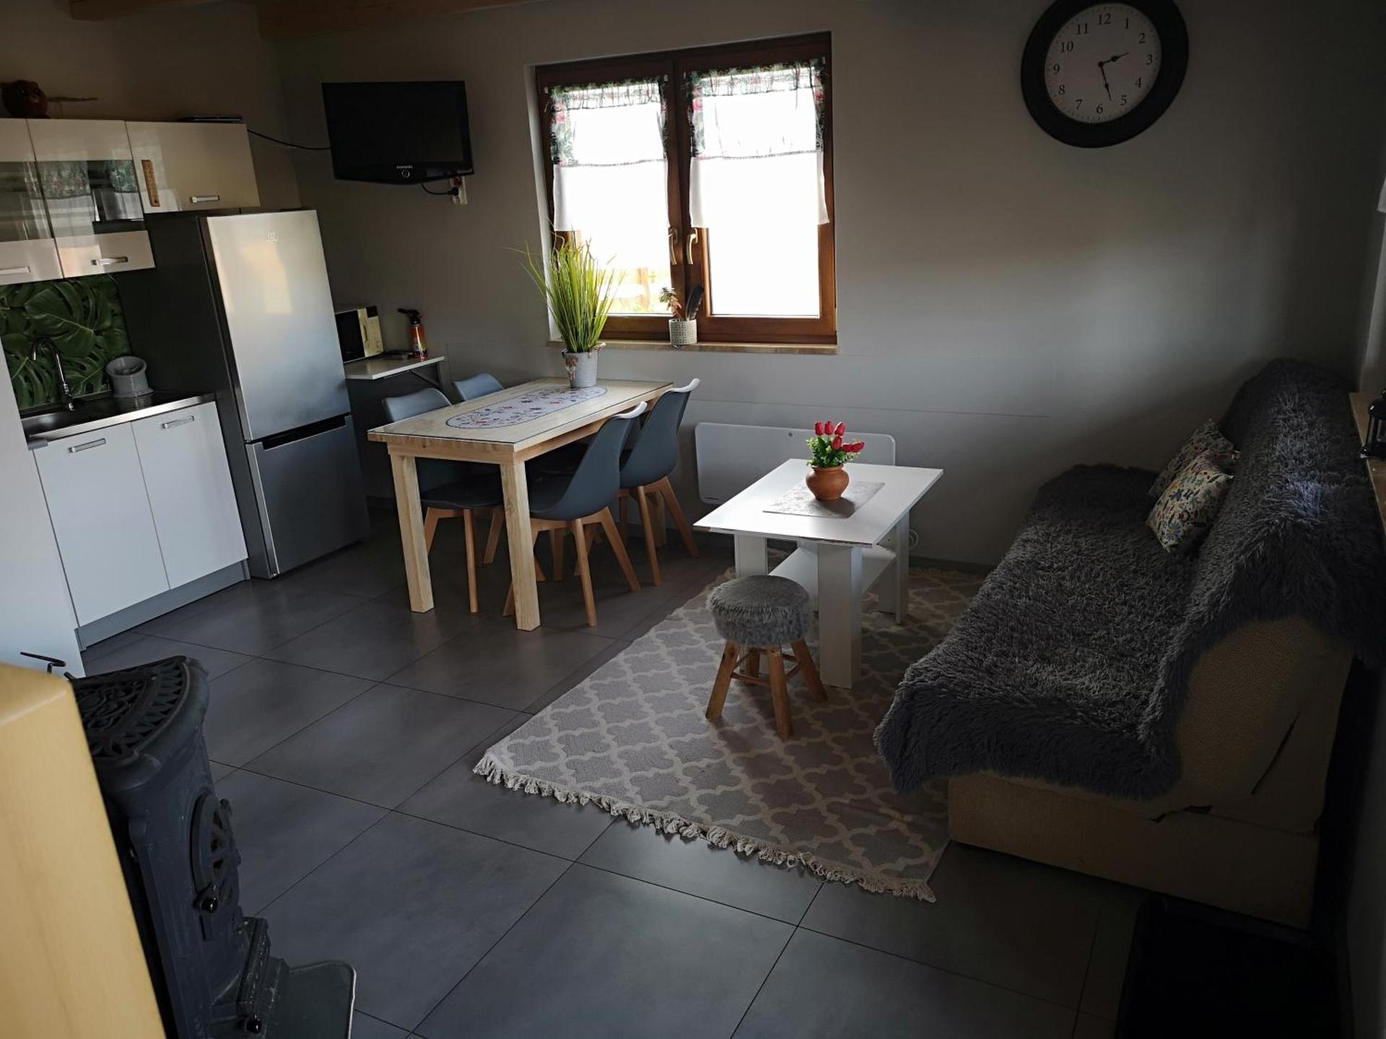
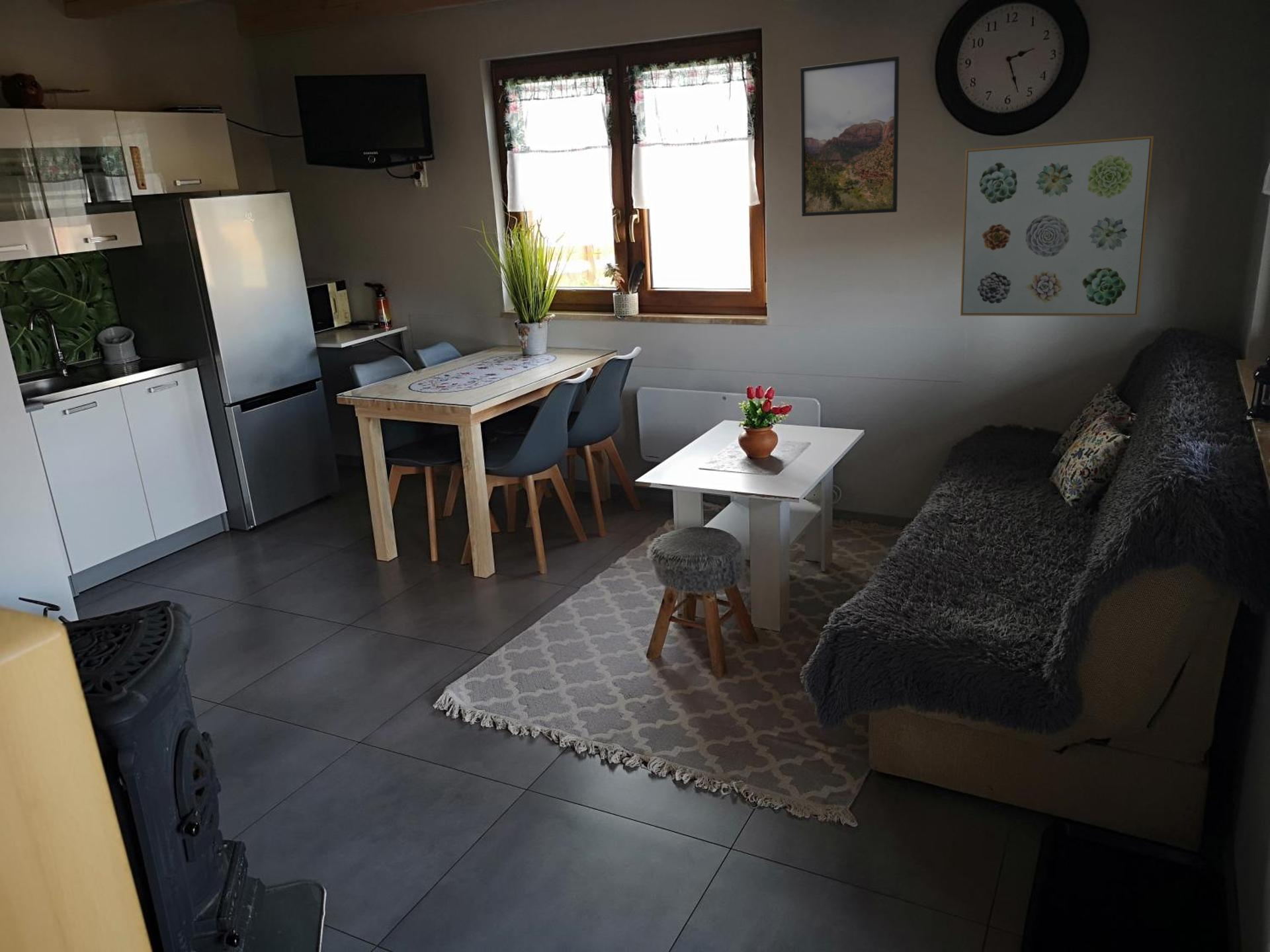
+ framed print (848, 139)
+ wall art (1050, 231)
